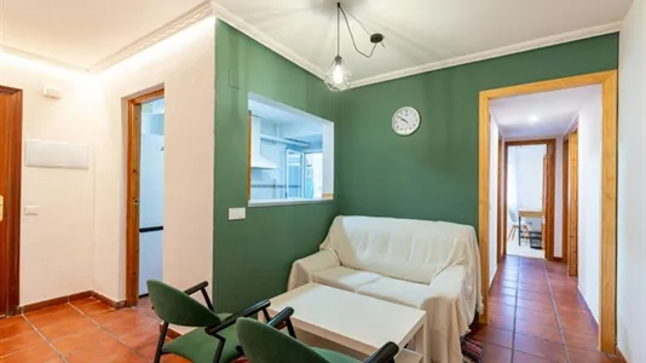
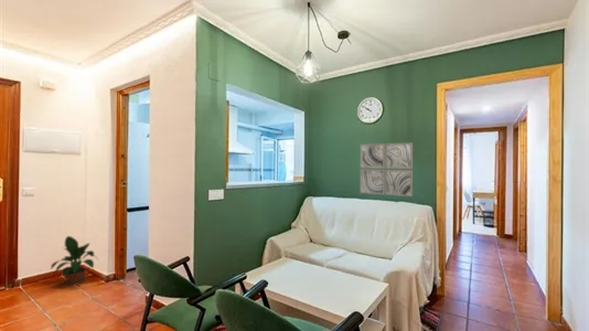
+ wall art (384, 168)
+ potted plant (76, 258)
